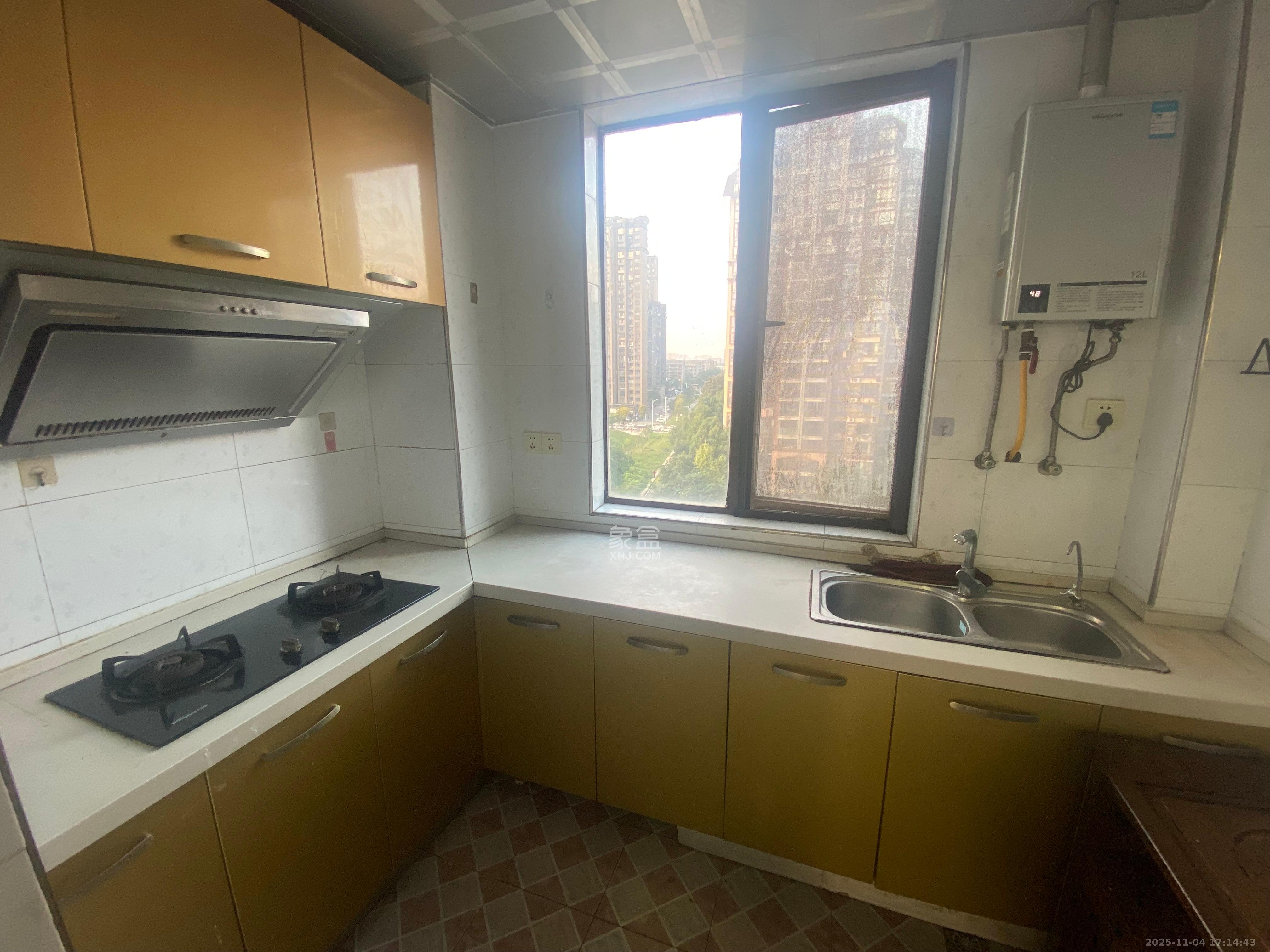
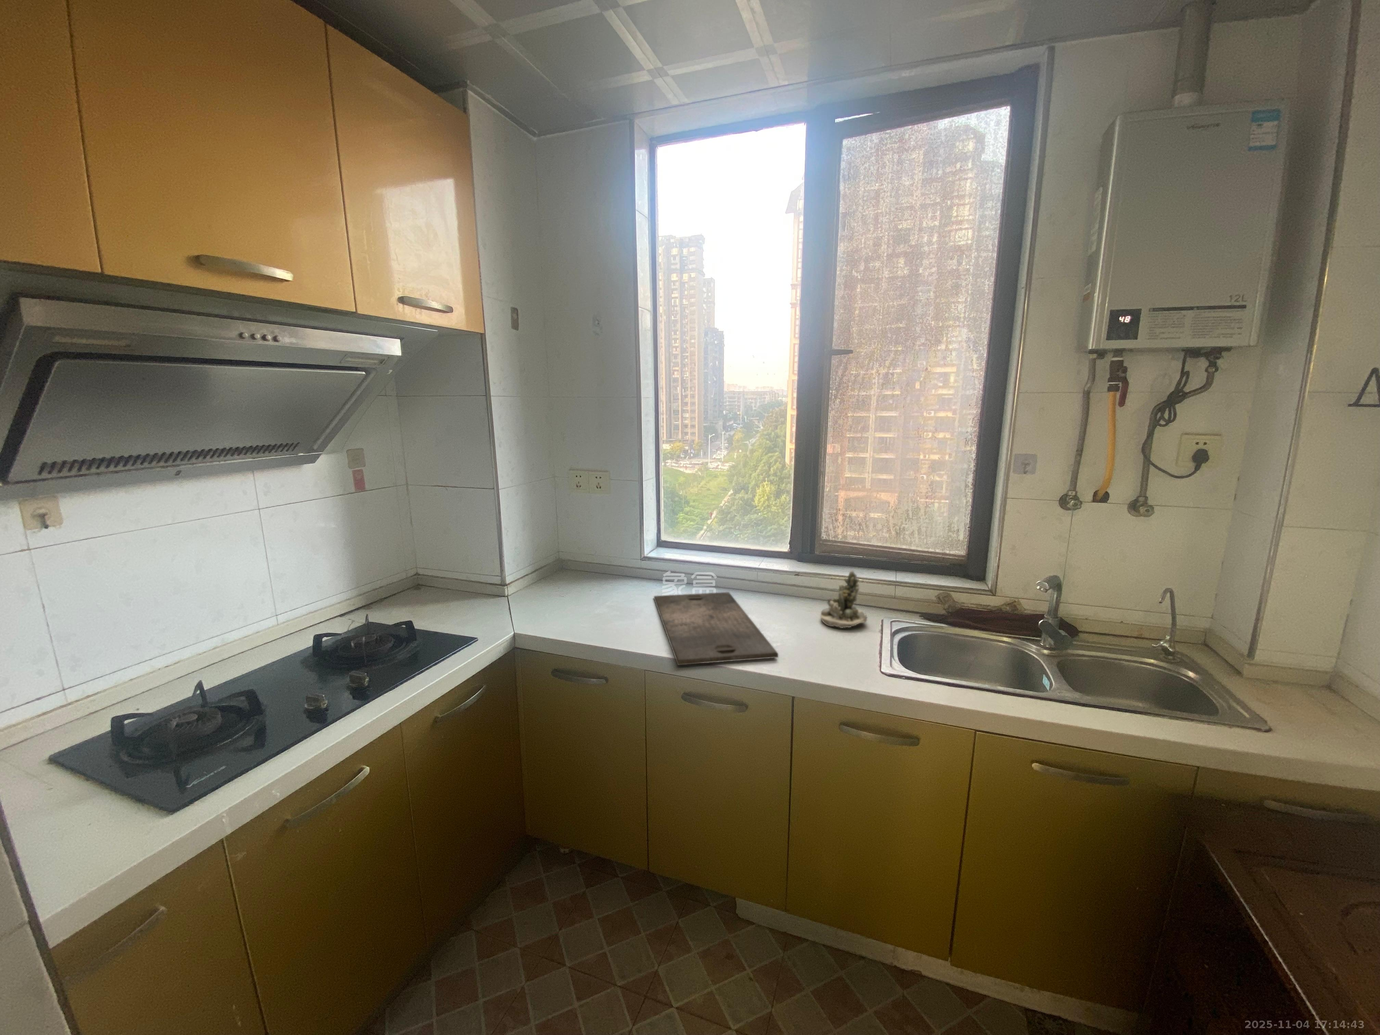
+ succulent planter (843, 597)
+ cutting board (707, 622)
